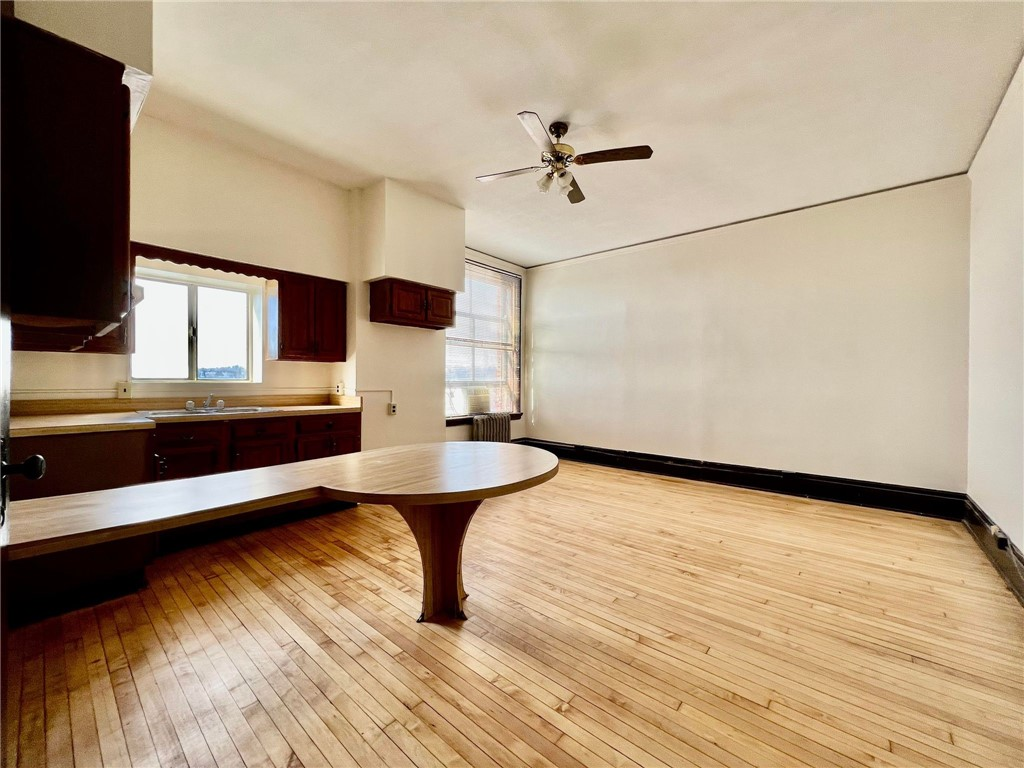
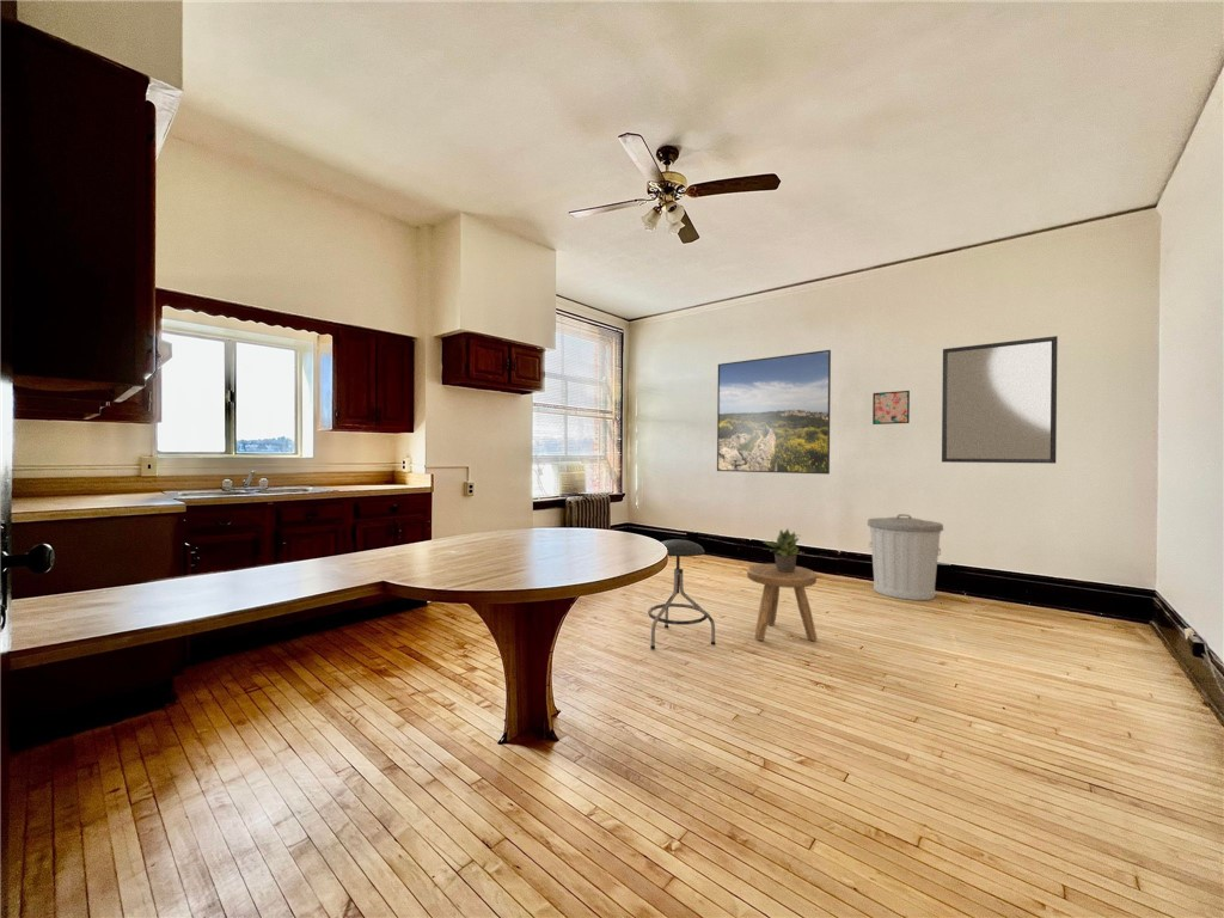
+ trash can (904, 553)
+ wall art (891, 408)
+ stool (777, 602)
+ home mirror (996, 403)
+ stool (674, 590)
+ potted plant (782, 549)
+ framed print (769, 415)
